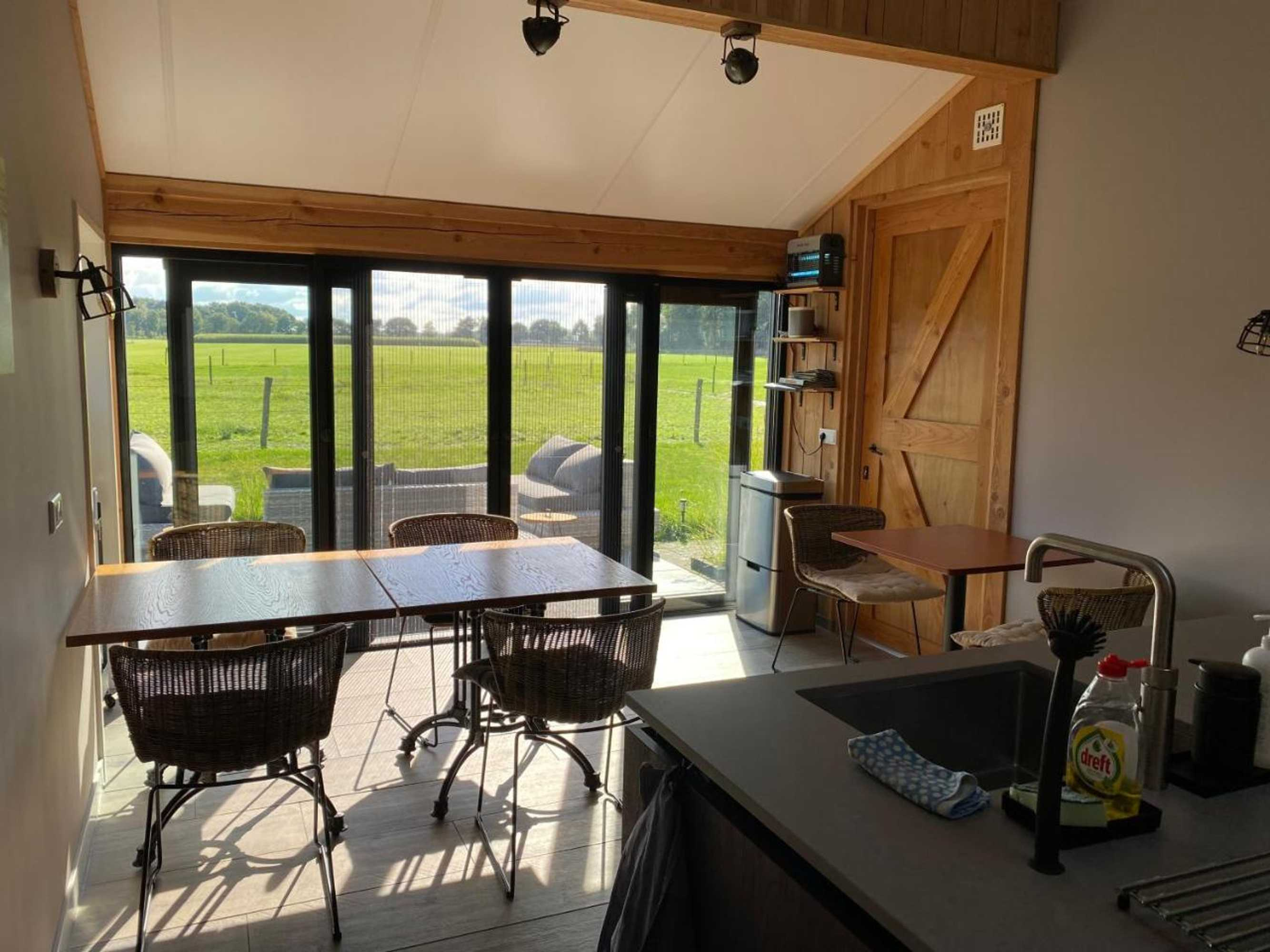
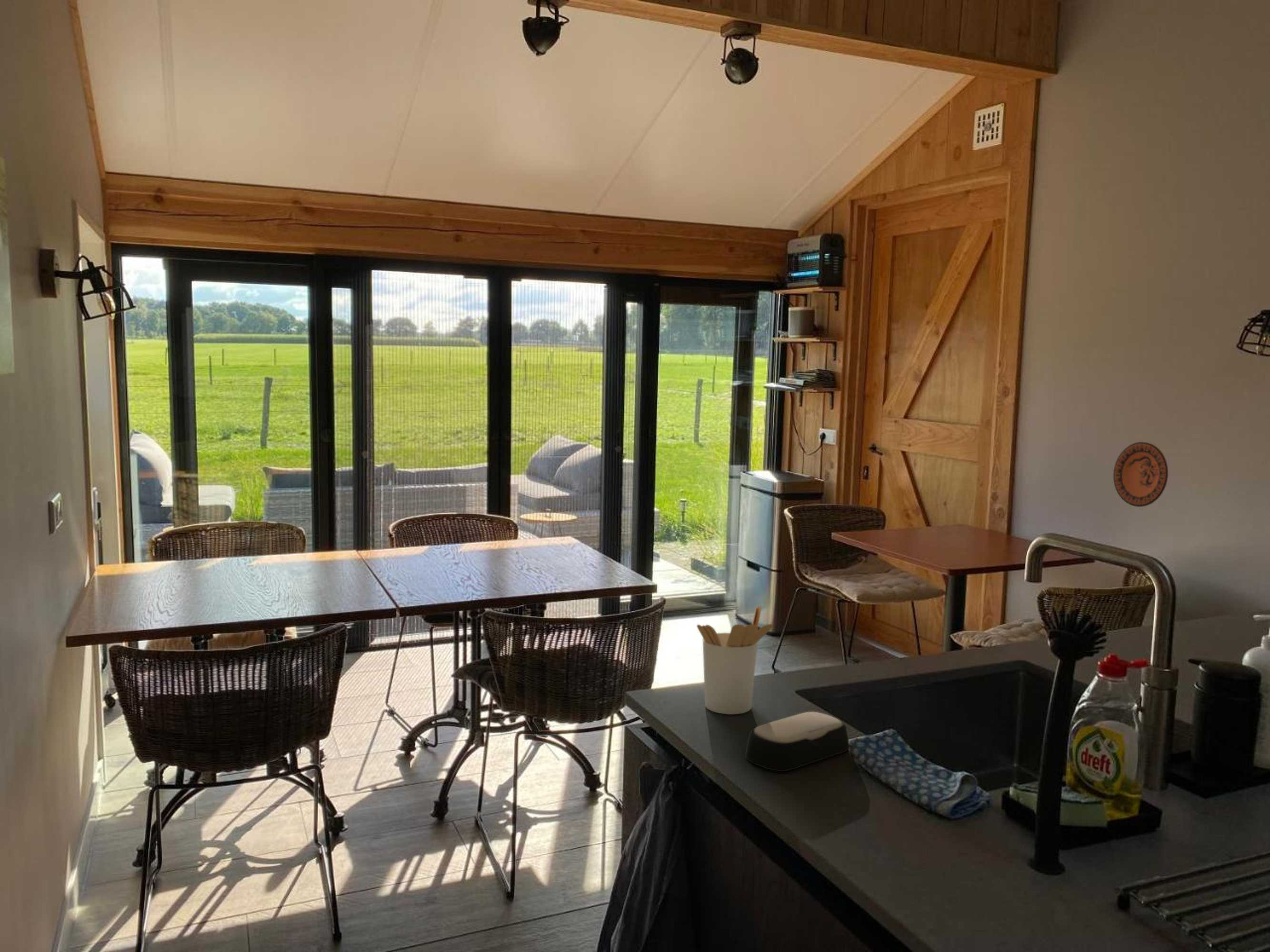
+ soap dish (798, 736)
+ utensil holder (736, 661)
+ decorative plate (1140, 474)
